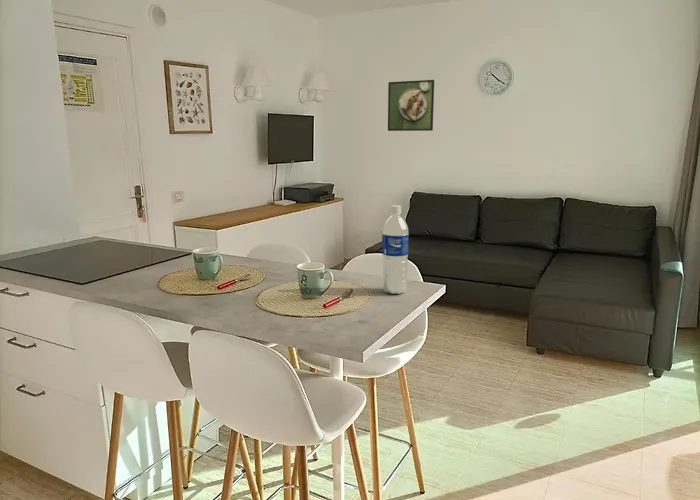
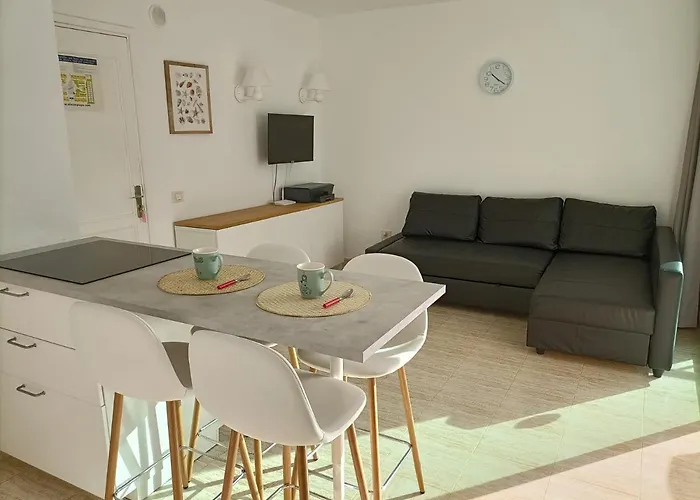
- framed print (410, 106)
- water bottle (395, 249)
